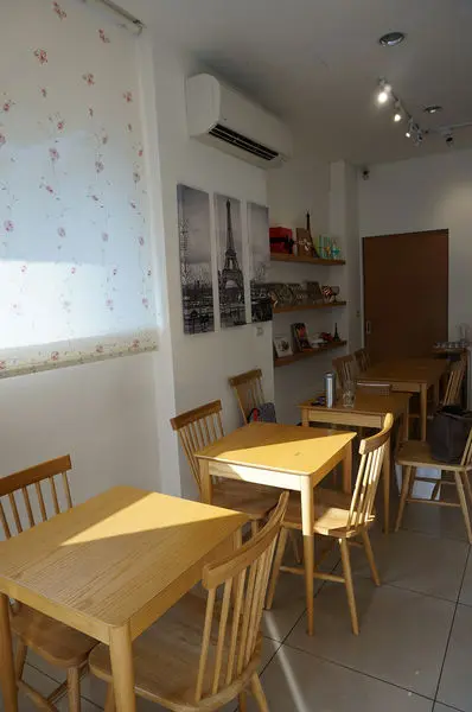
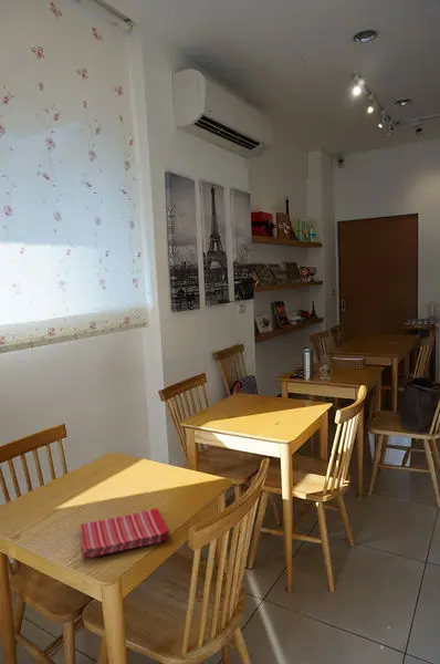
+ dish towel (124, 530)
